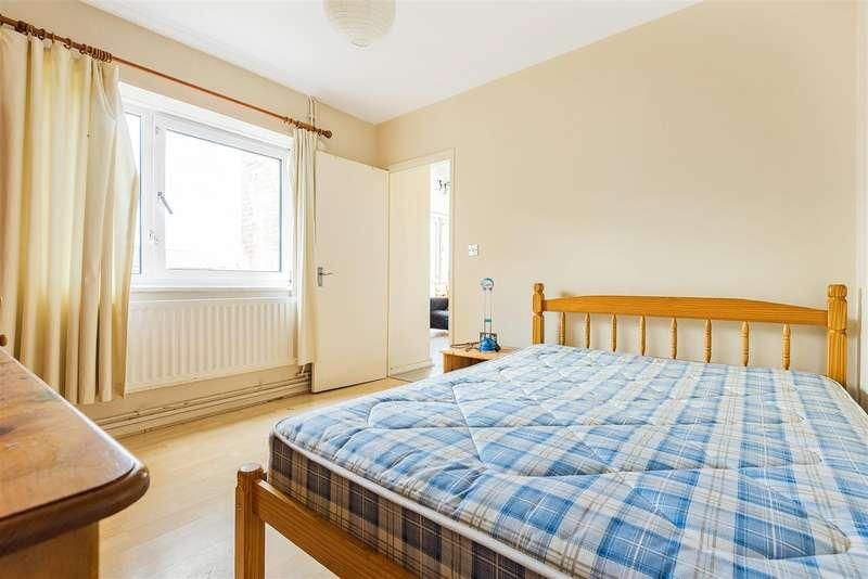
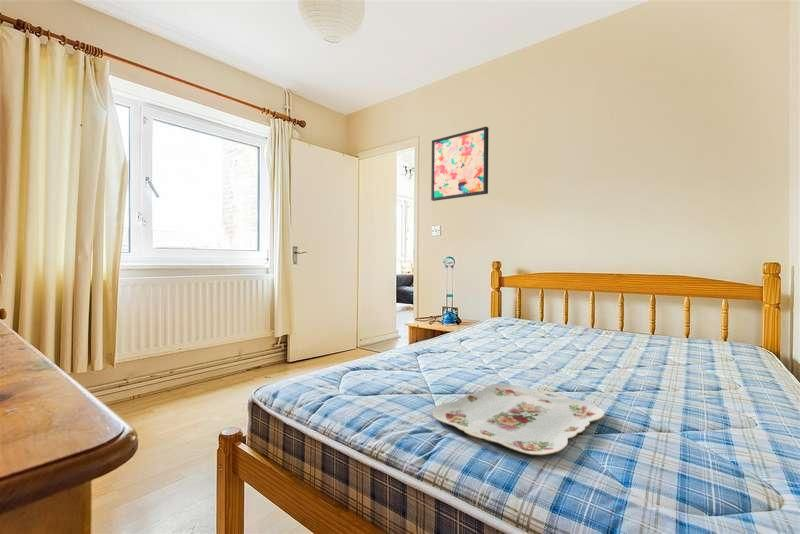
+ wall art (458, 165)
+ serving tray (518, 413)
